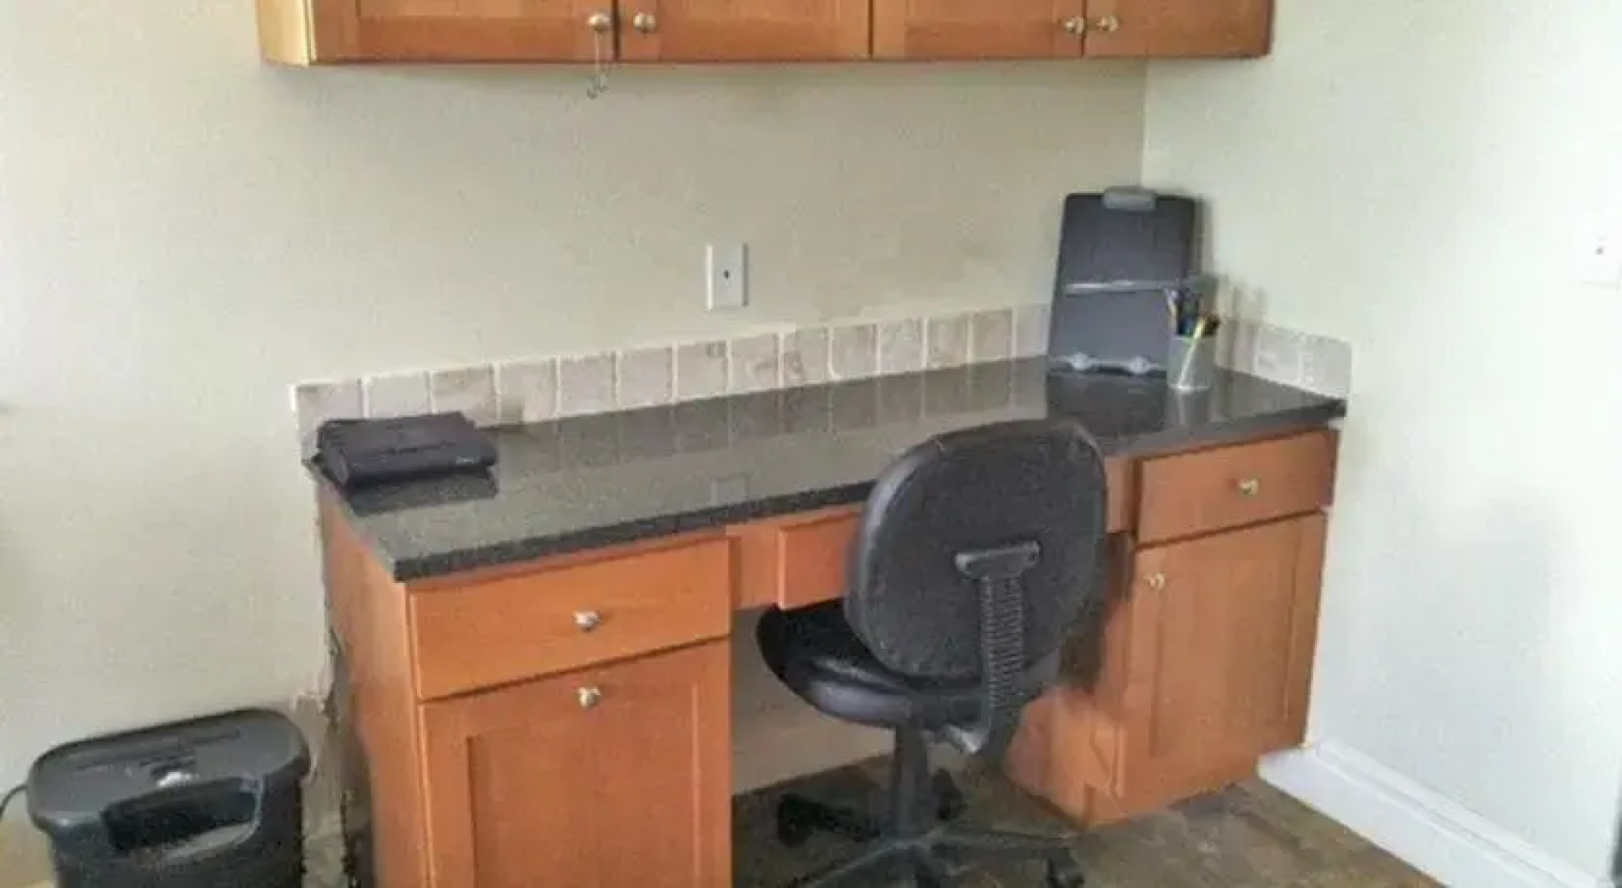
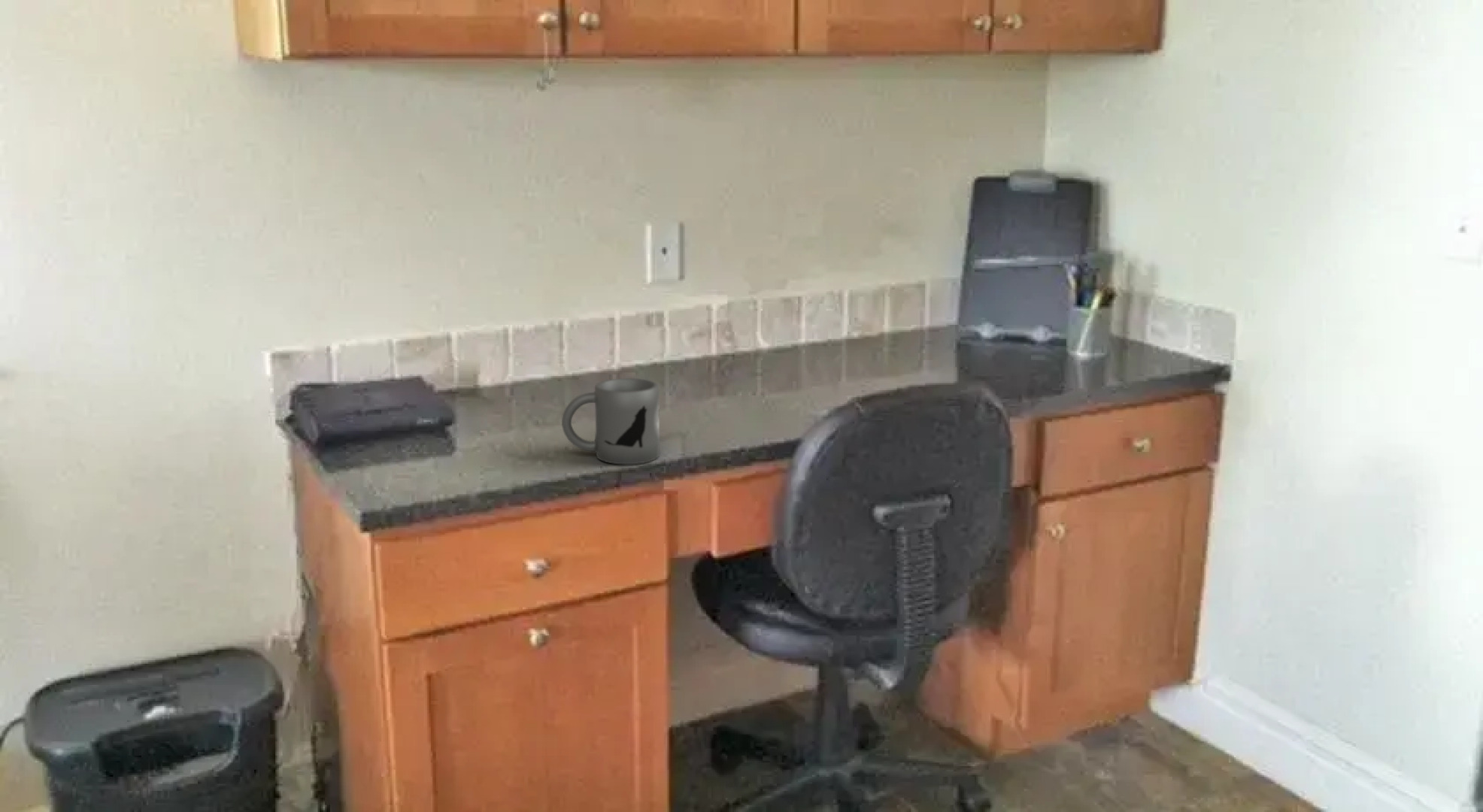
+ mug (615, 420)
